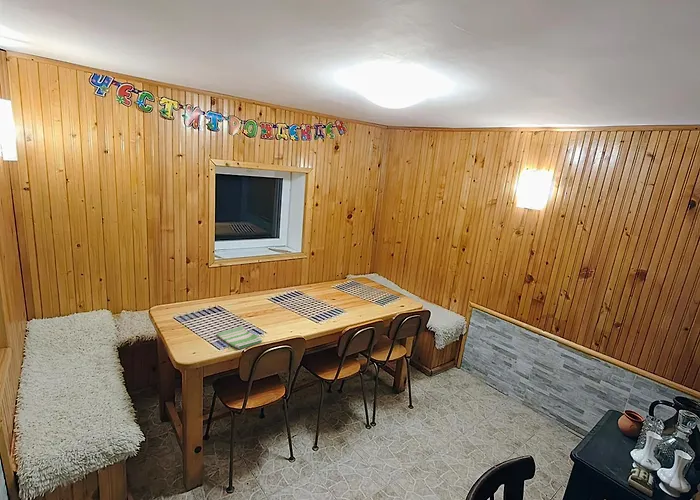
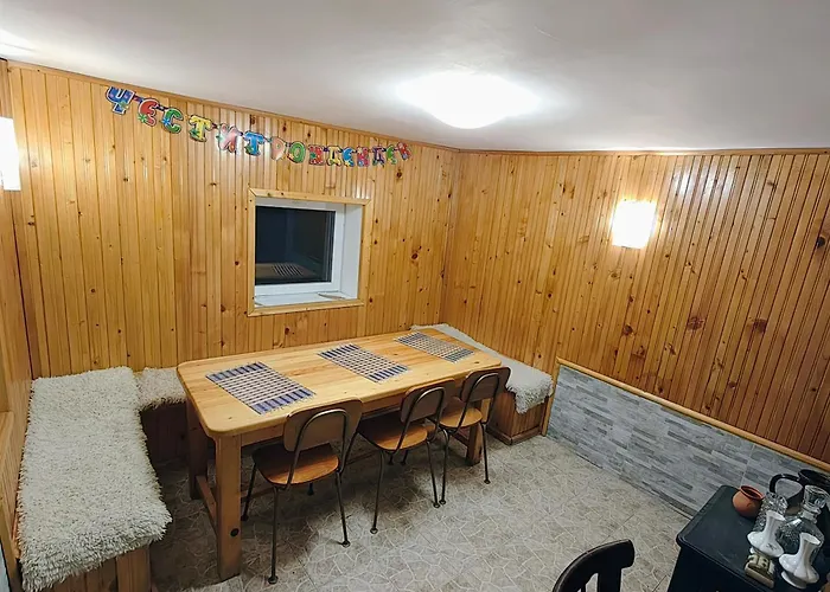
- dish towel (239, 337)
